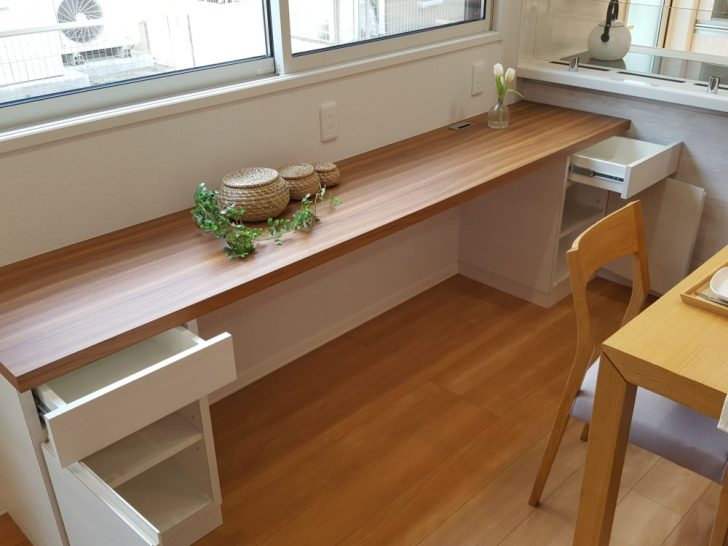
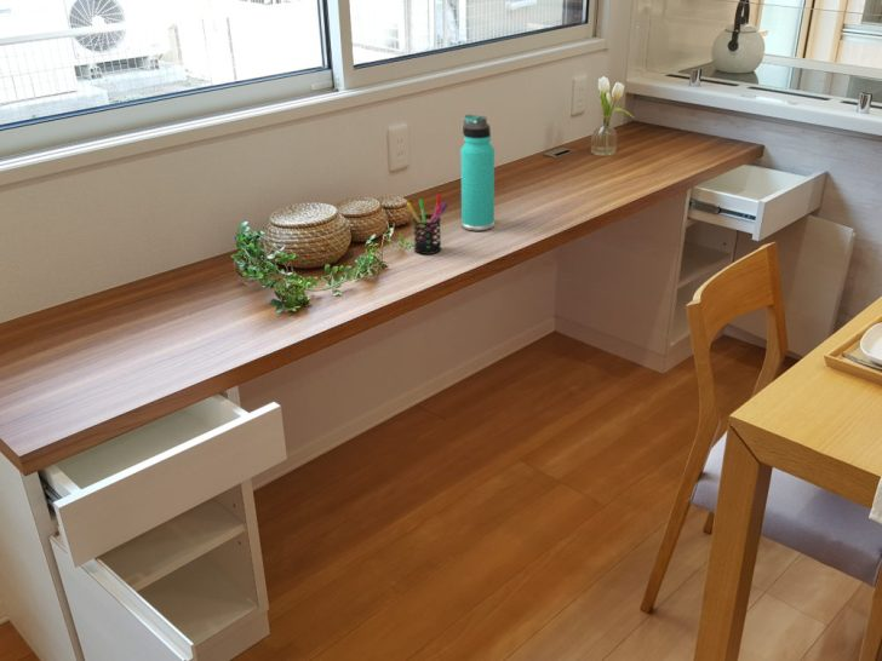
+ thermos bottle (477, 172)
+ pen holder (426, 222)
